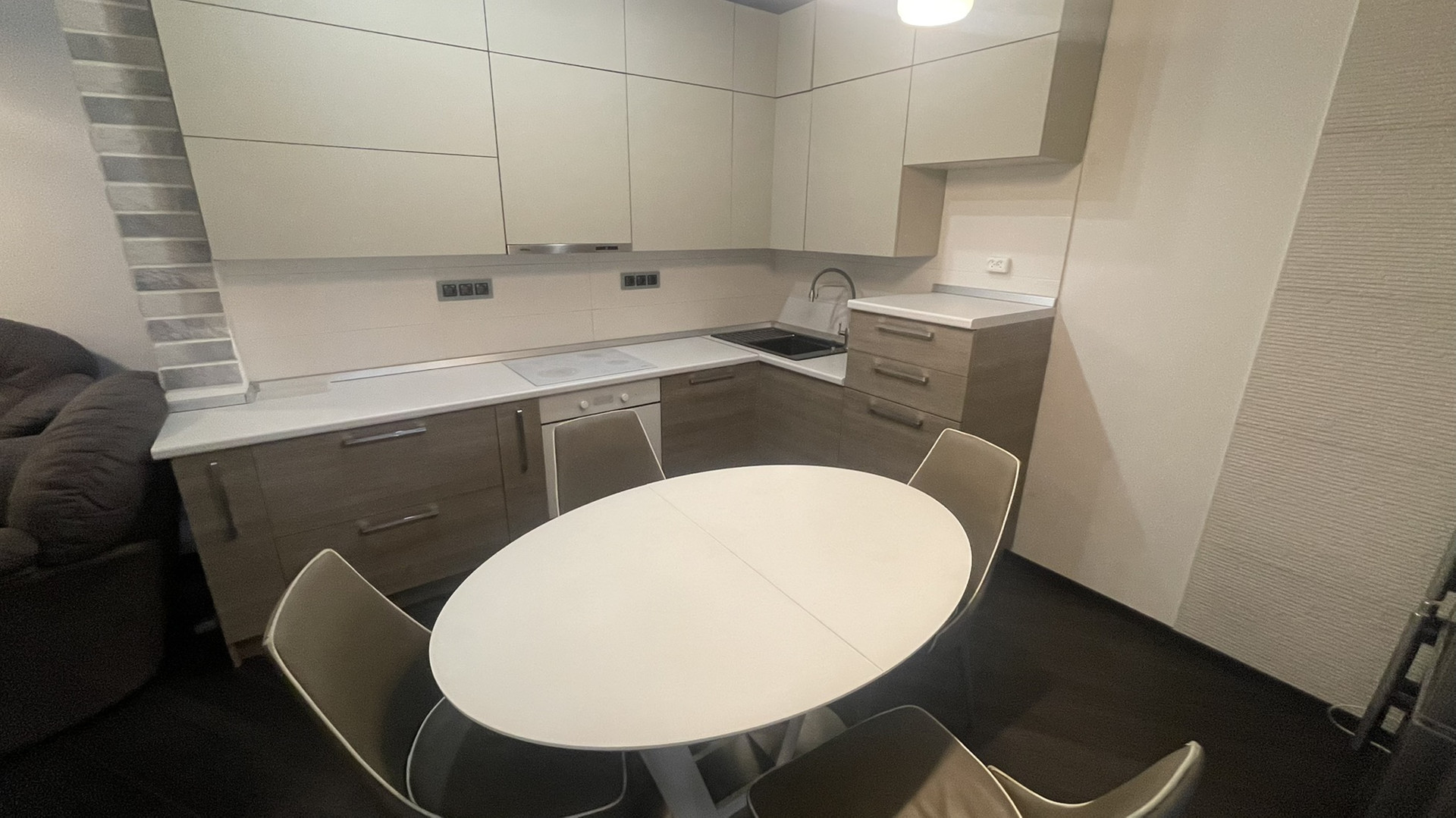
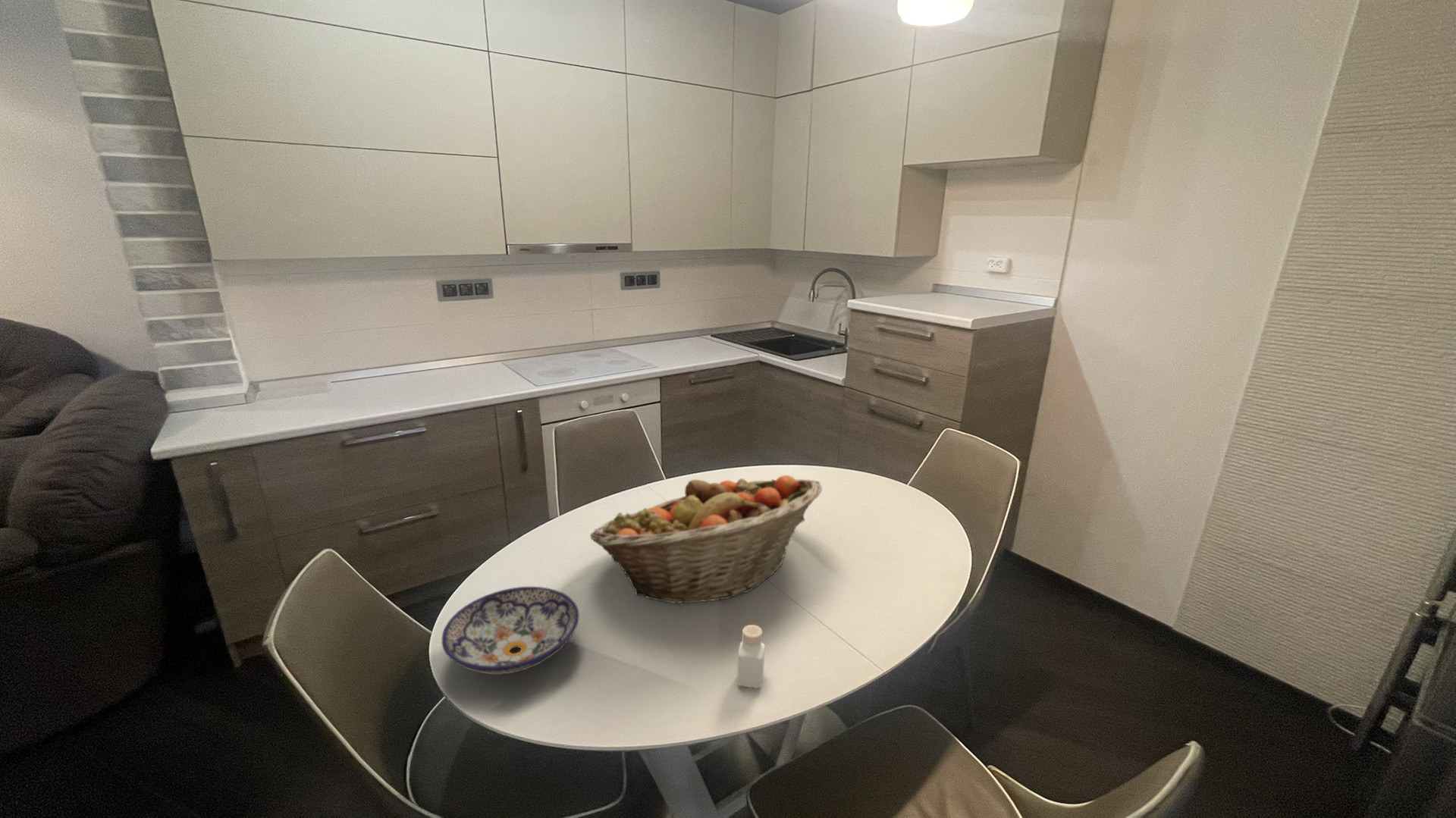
+ pepper shaker (751, 655)
+ bowl (514, 639)
+ fruit basket (711, 525)
